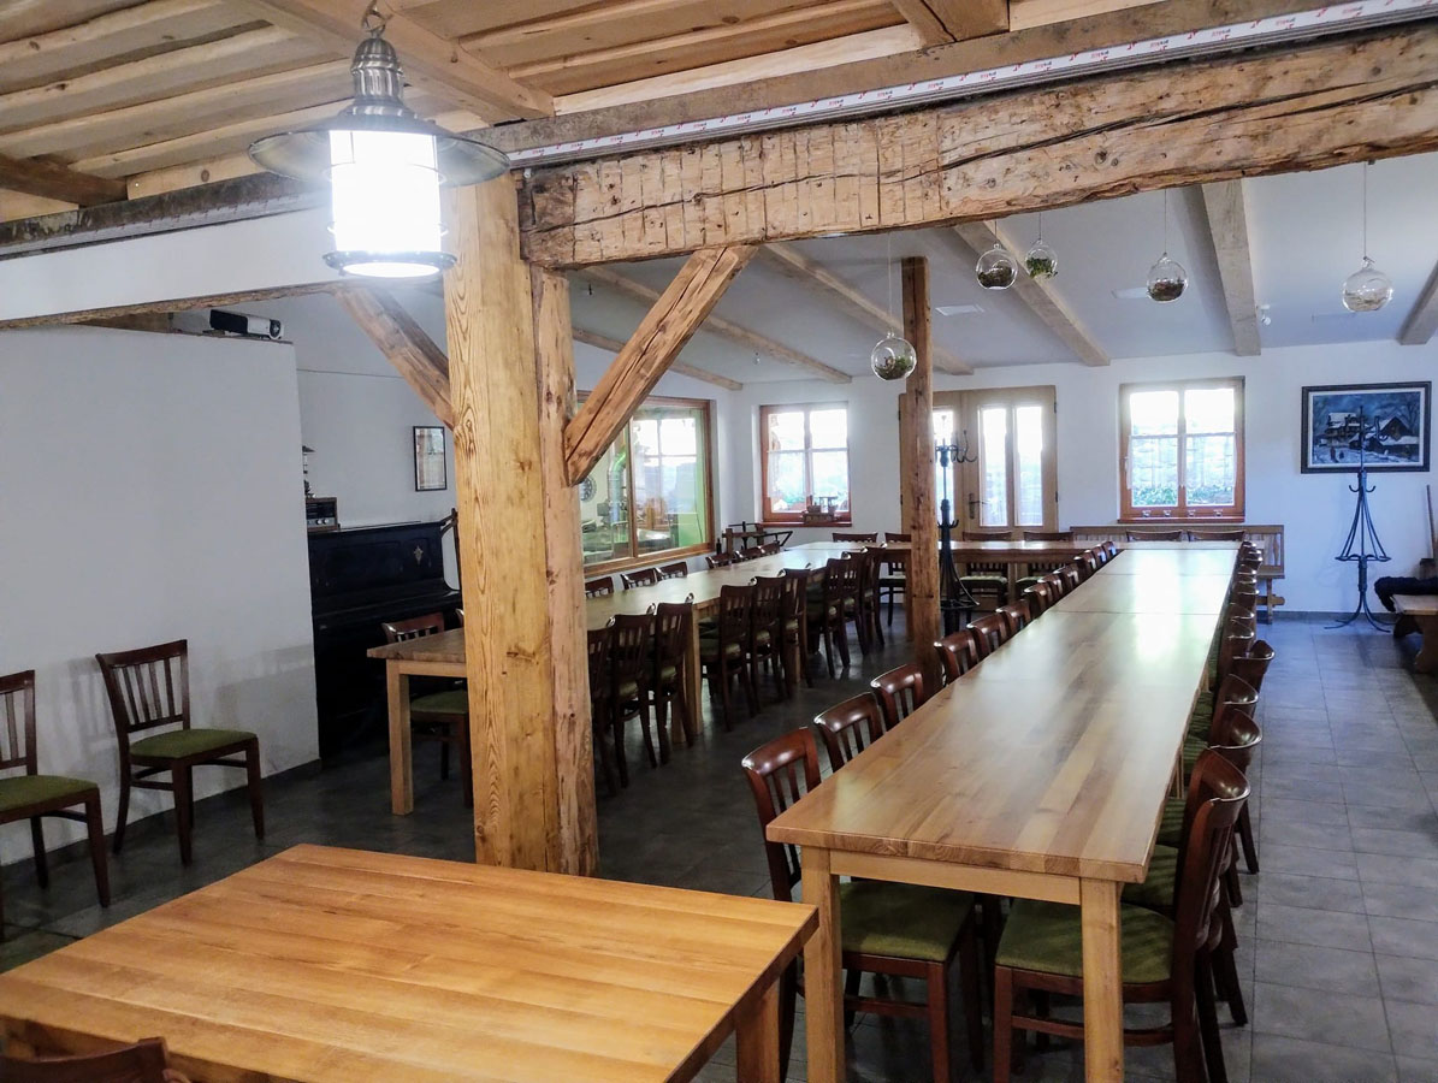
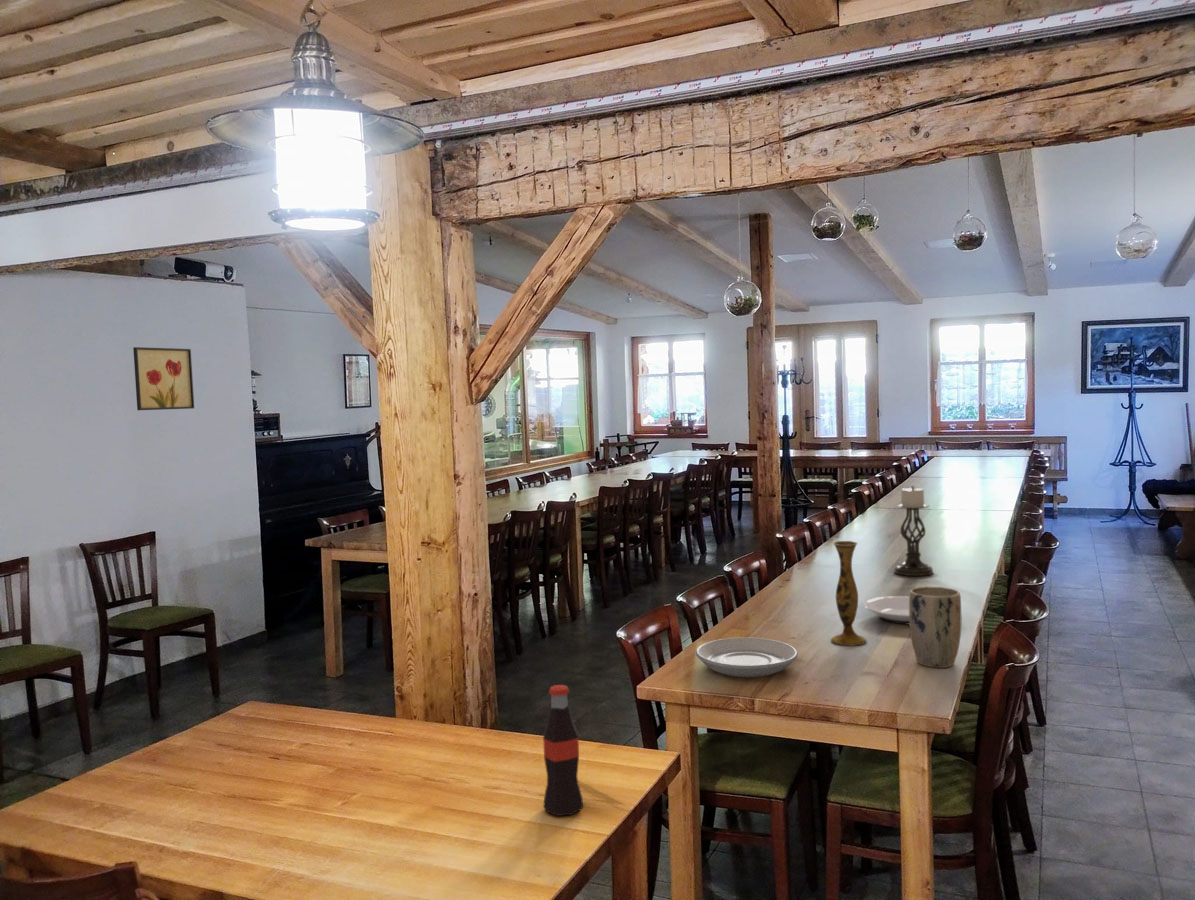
+ vase (847, 591)
+ candle holder (913, 529)
+ plant pot (935, 627)
+ plate (746, 658)
+ bottle (561, 747)
+ wall art (163, 378)
+ plate (906, 611)
